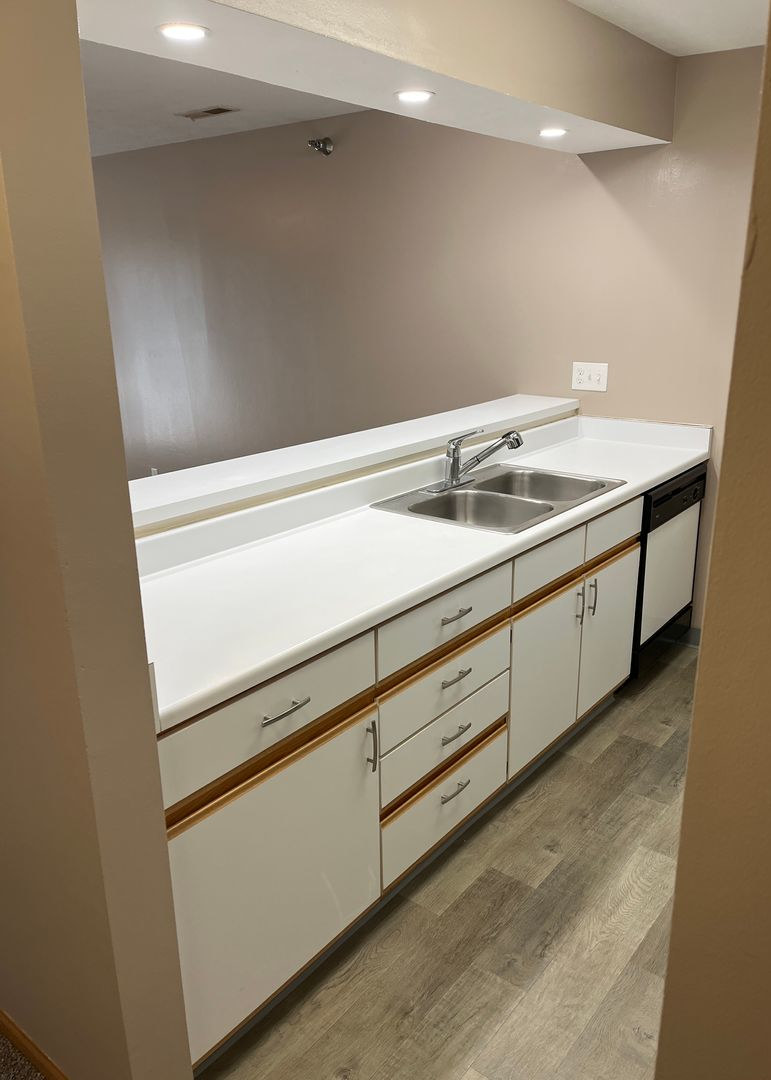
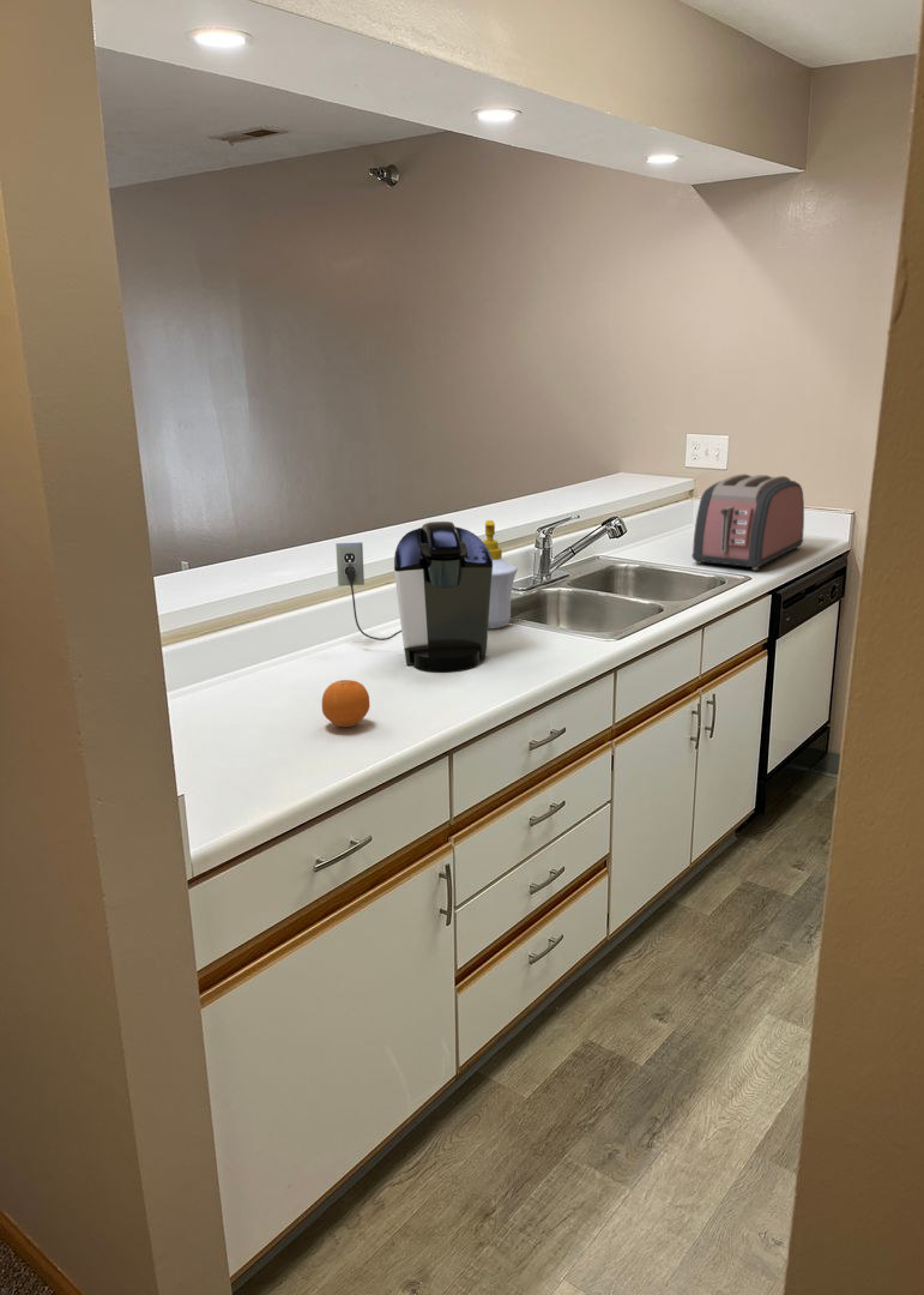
+ fruit (345, 703)
+ soap bottle (493, 574)
+ toaster (749, 517)
+ coffee maker (415, 592)
